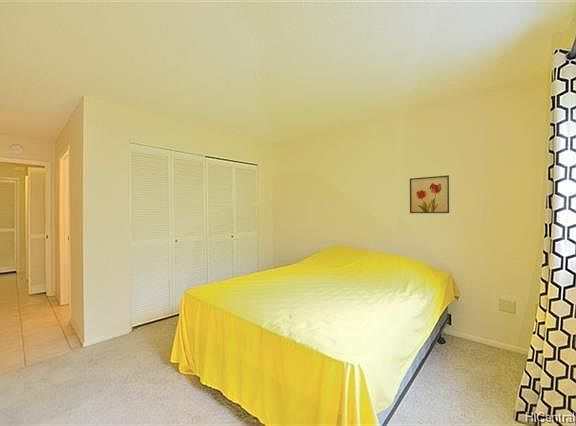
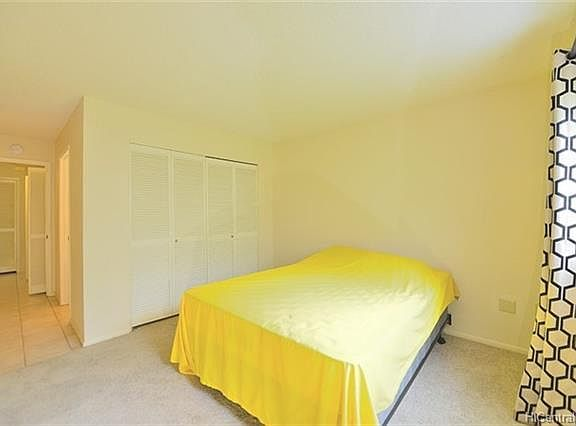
- wall art (428, 195)
